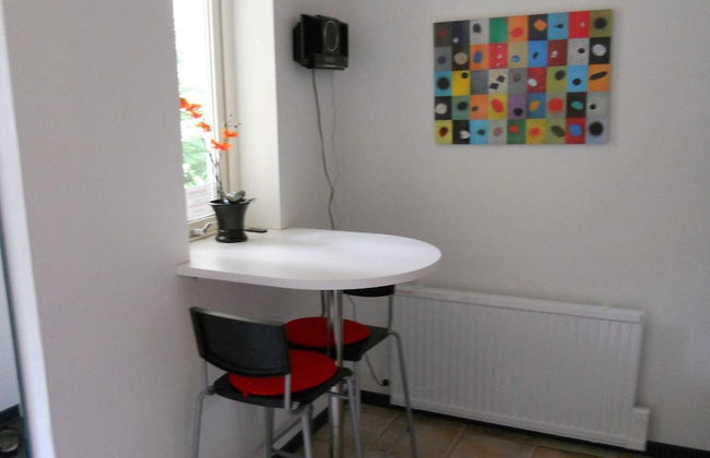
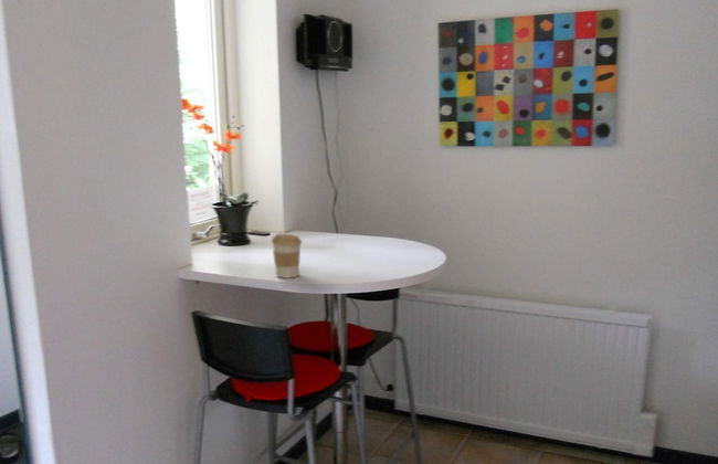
+ coffee cup (286, 254)
